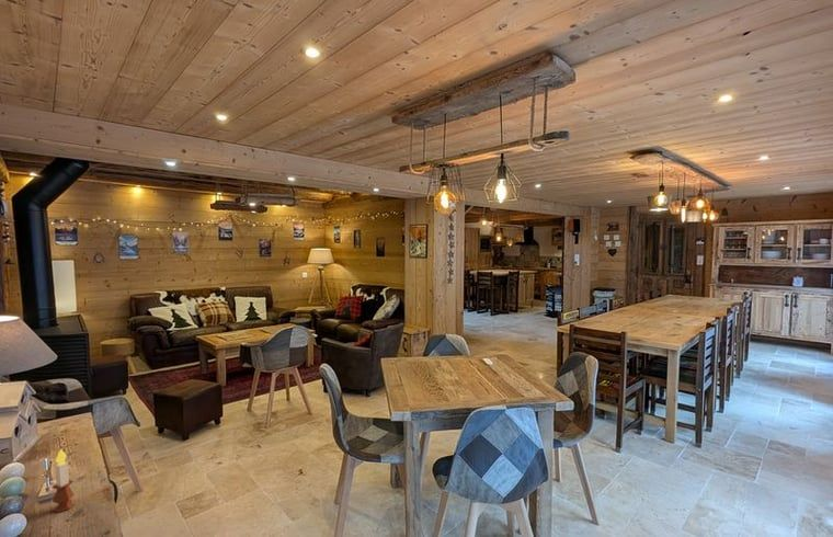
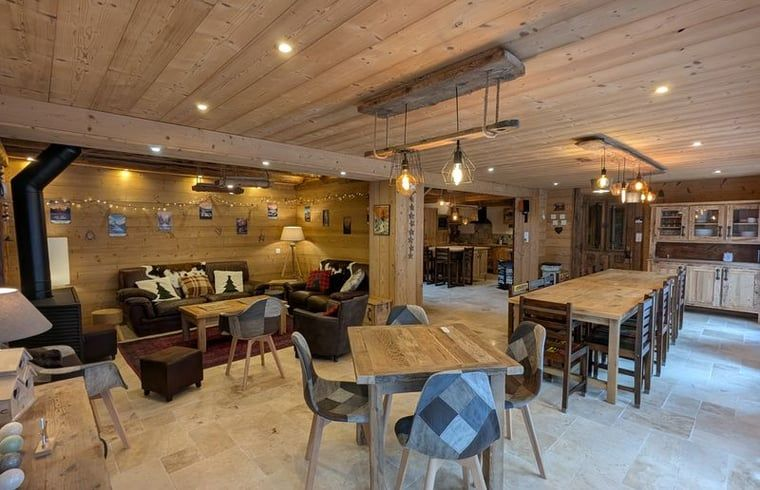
- candle (61, 478)
